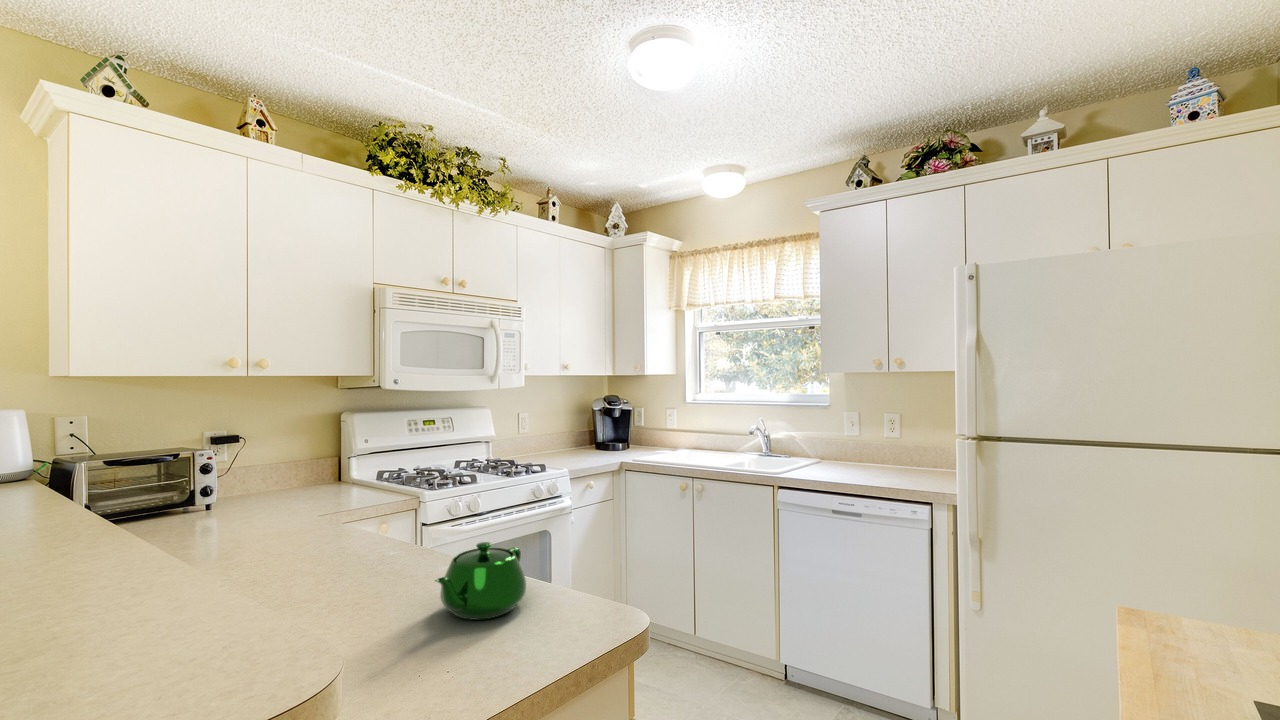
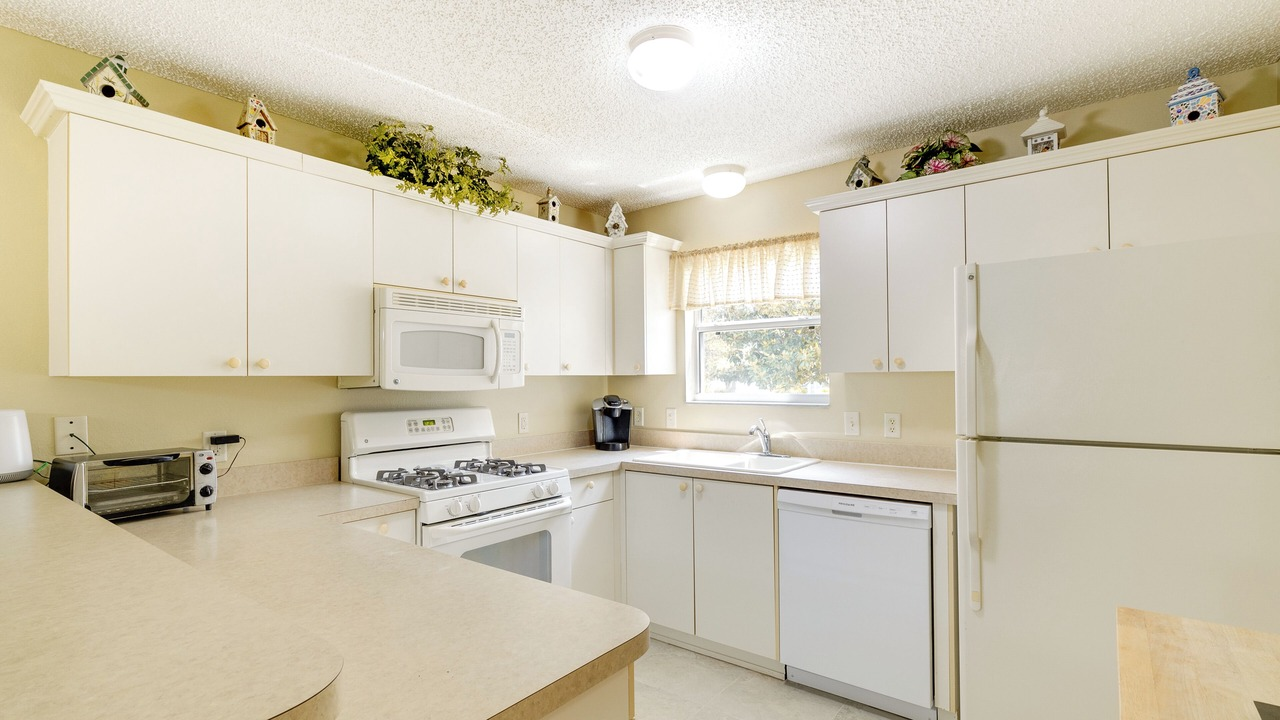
- teapot (481, 577)
